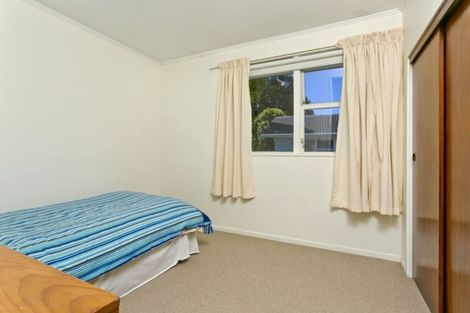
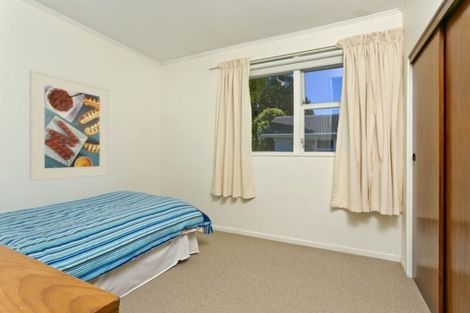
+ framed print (74, 129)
